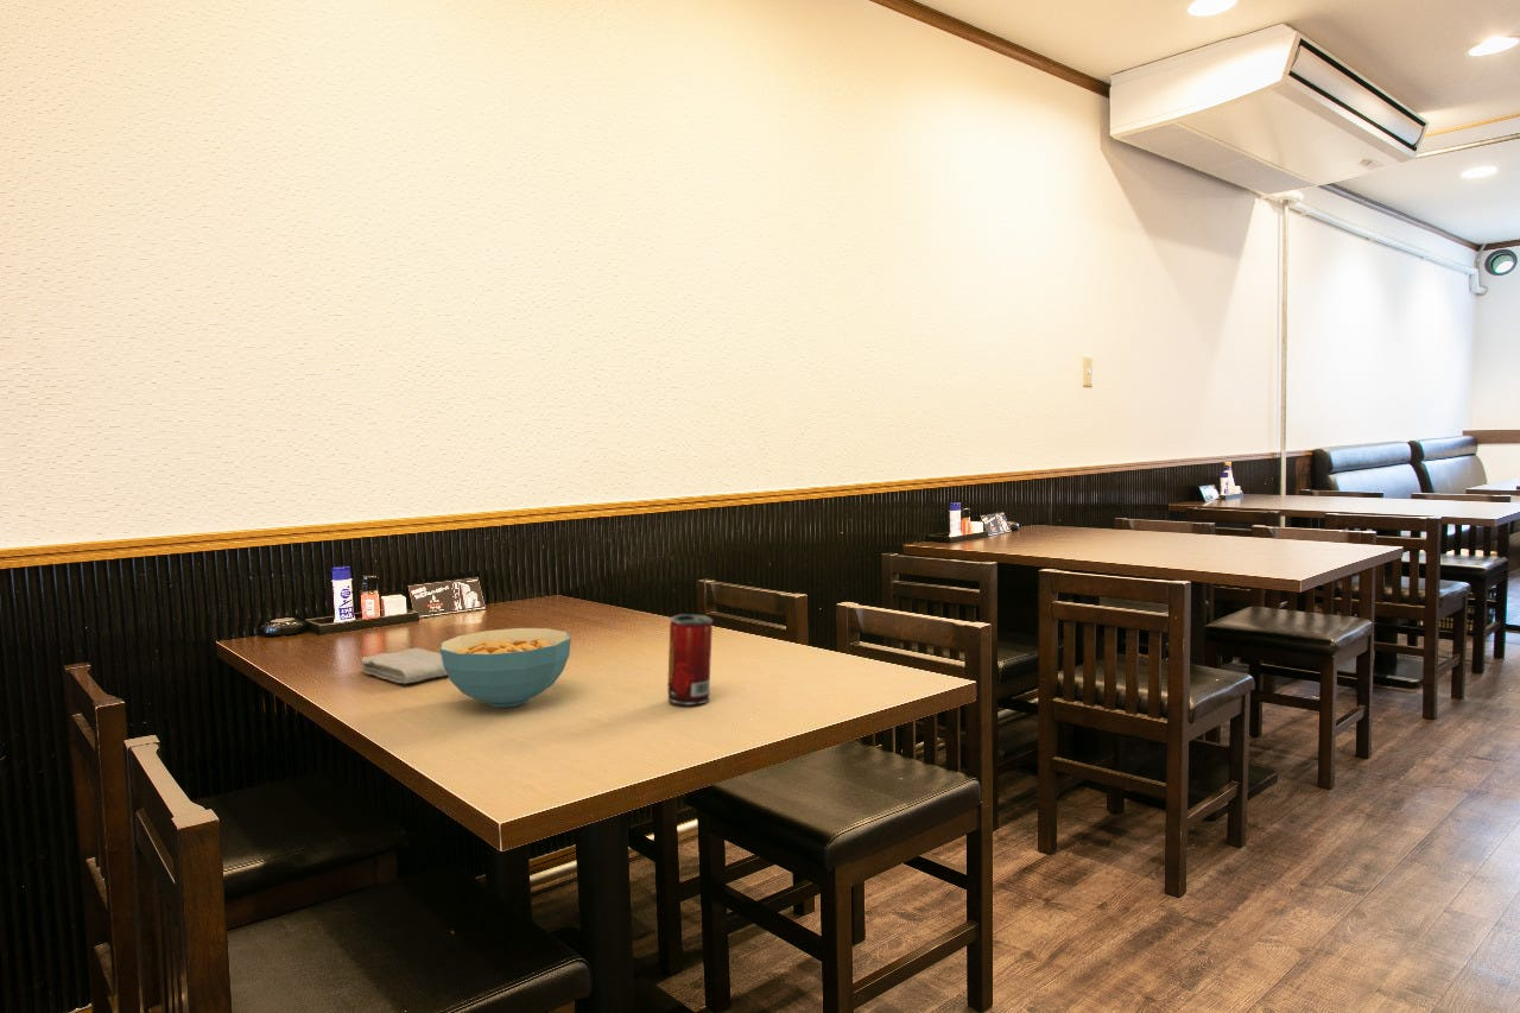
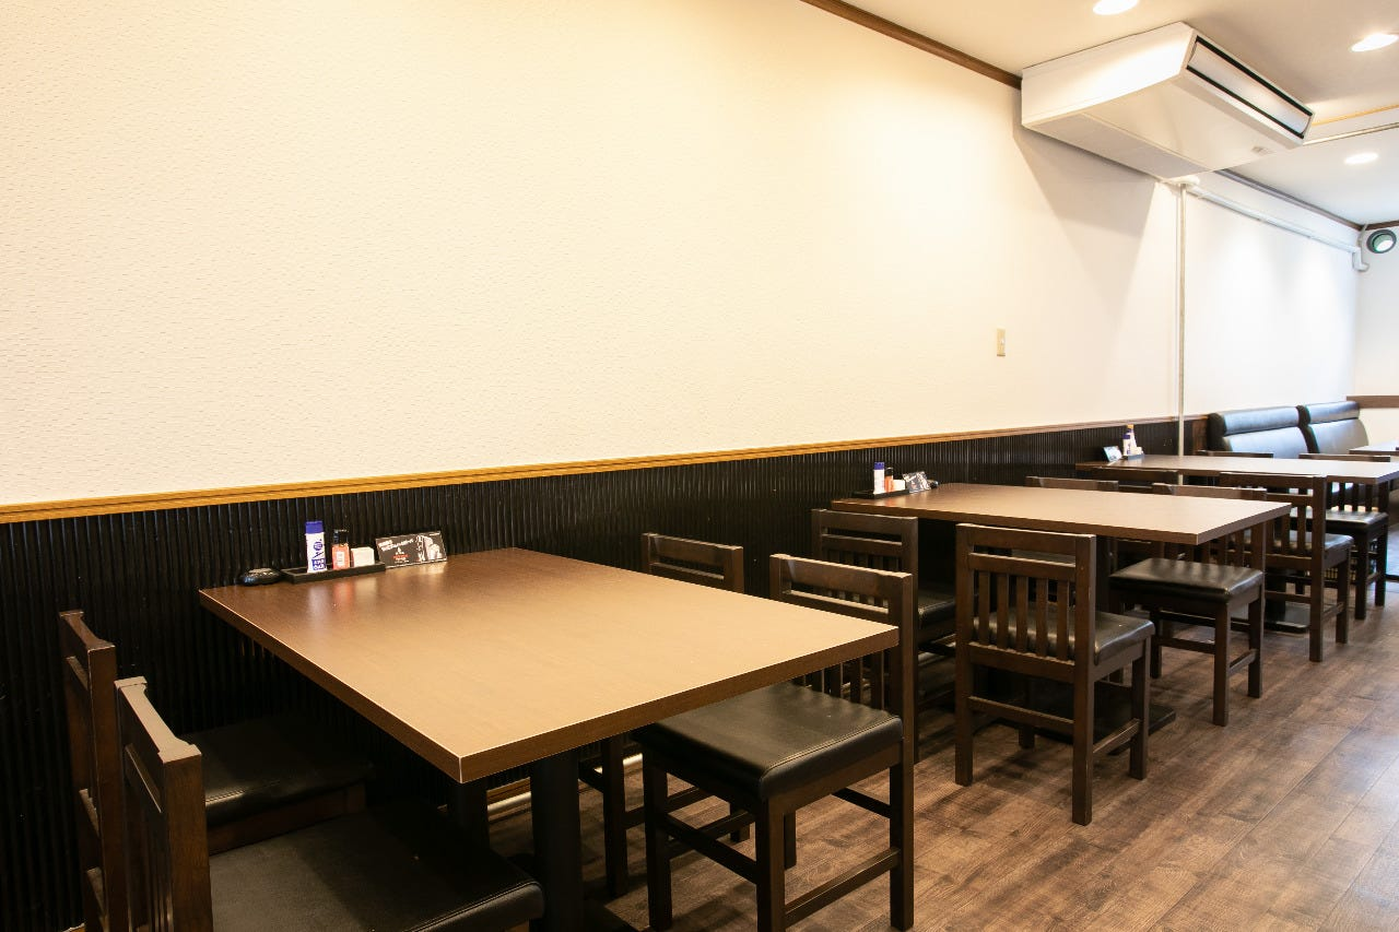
- washcloth (411, 664)
- beverage can (690, 658)
- cereal bowl (507, 671)
